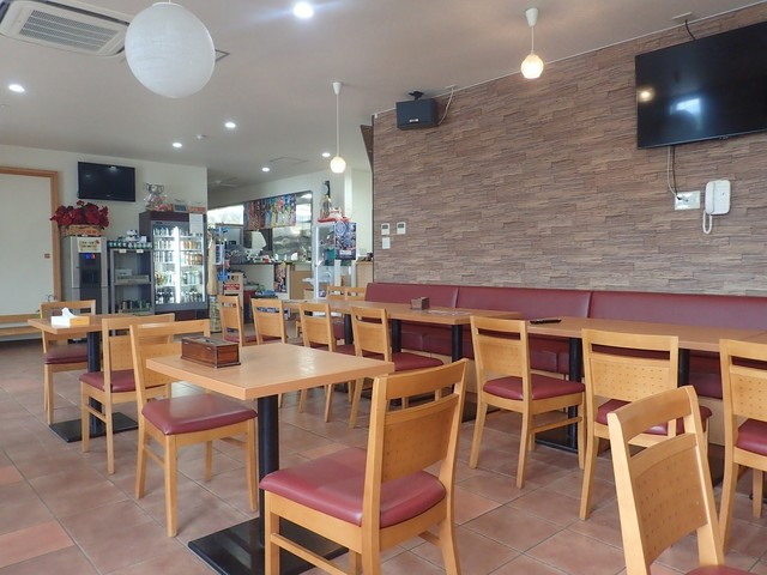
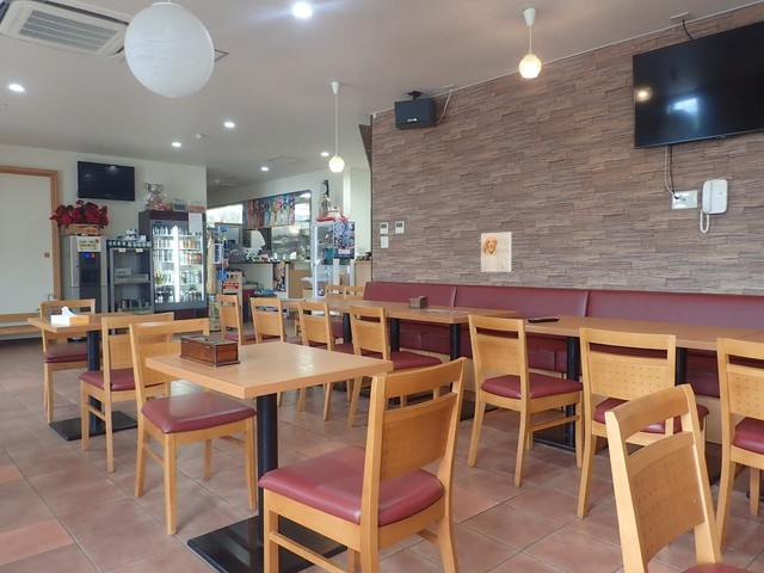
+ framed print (495, 252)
